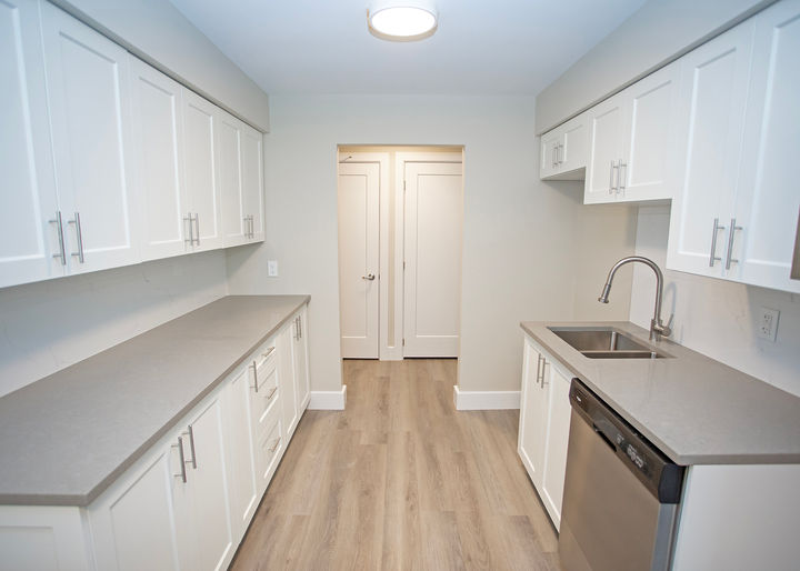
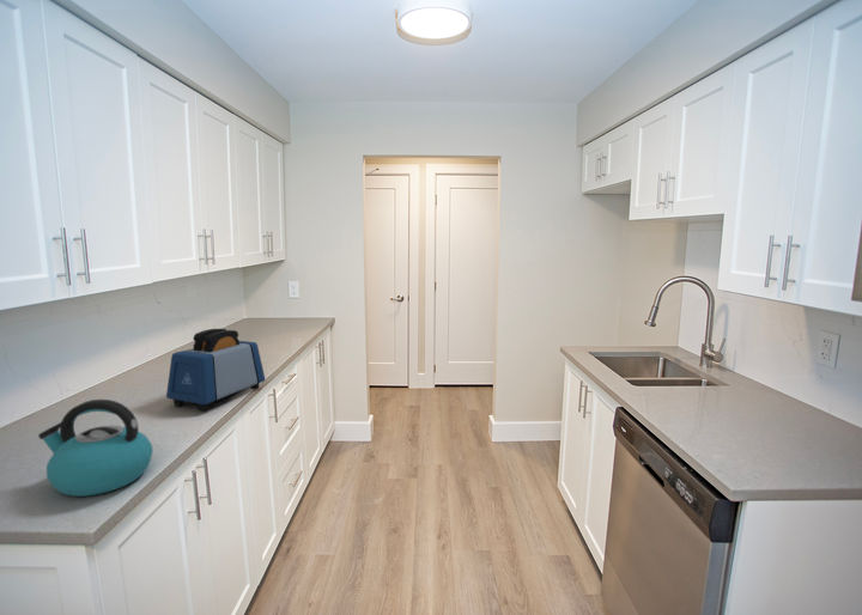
+ kettle (93, 439)
+ toaster (218, 364)
